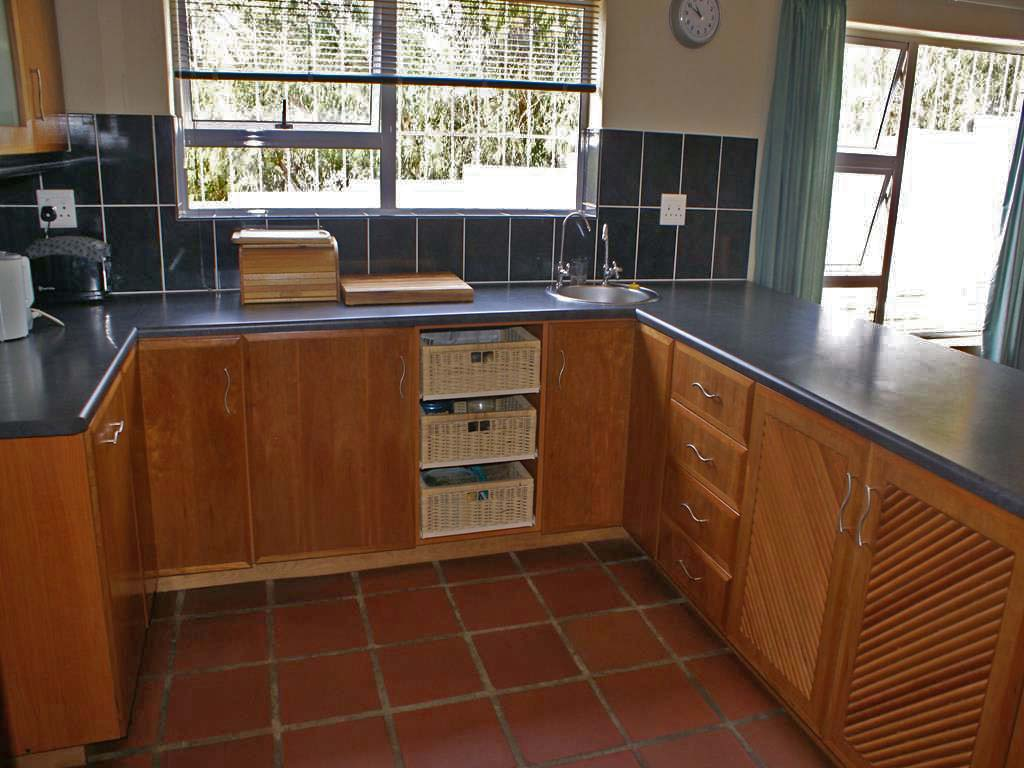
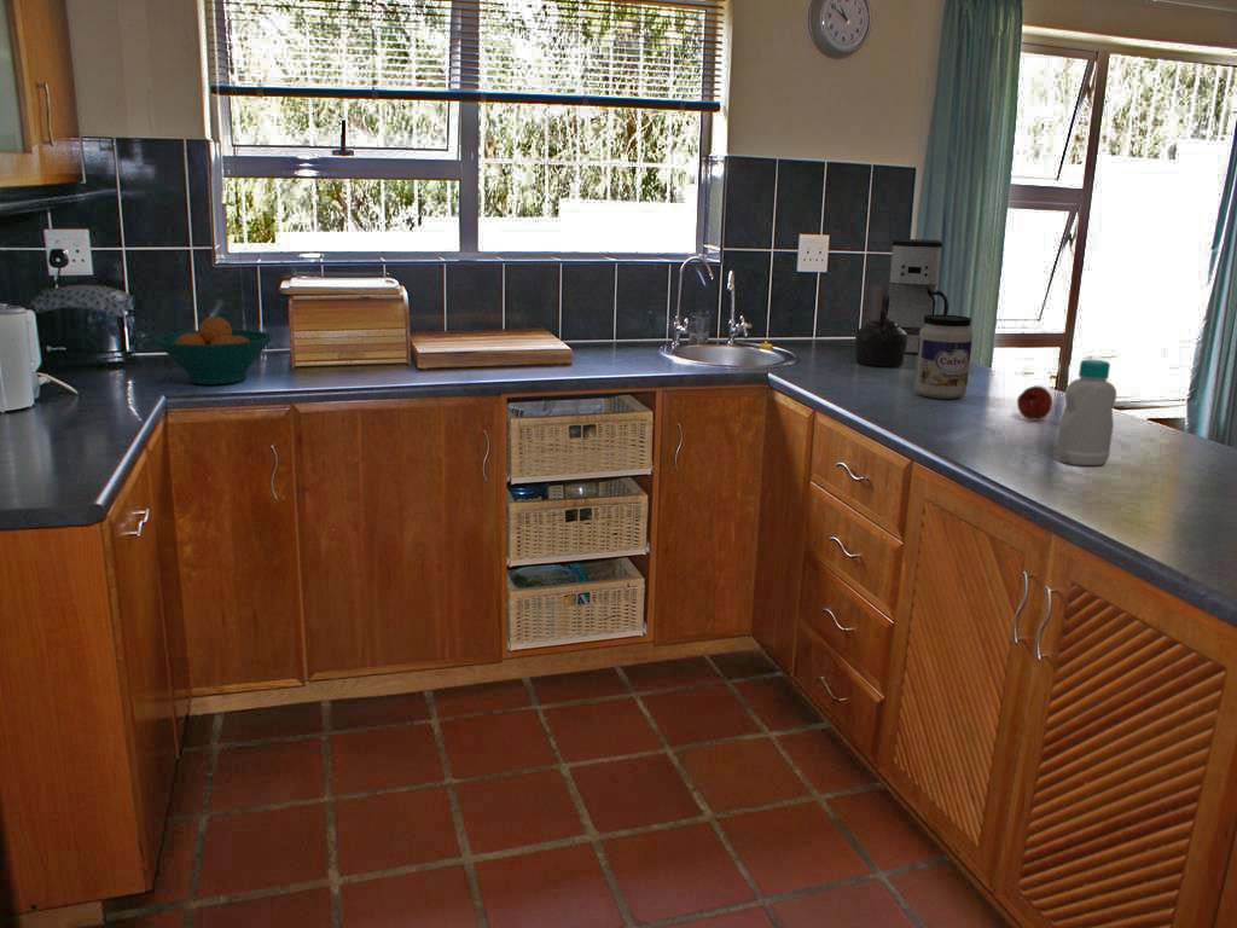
+ kettle (883, 326)
+ jar (943, 356)
+ fruit (1034, 402)
+ bottle (1087, 412)
+ coffee maker (916, 295)
+ fruit bowl (215, 348)
